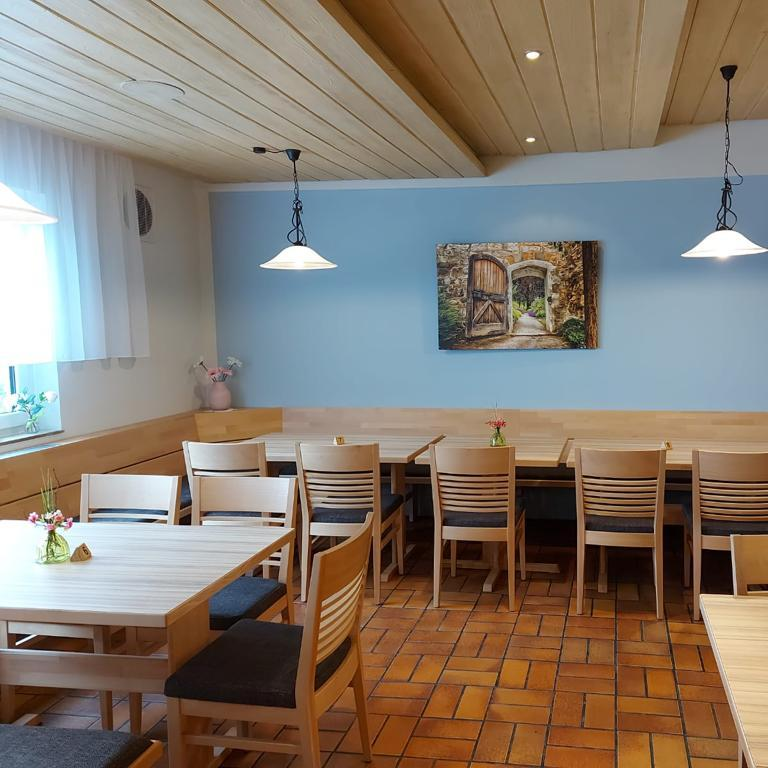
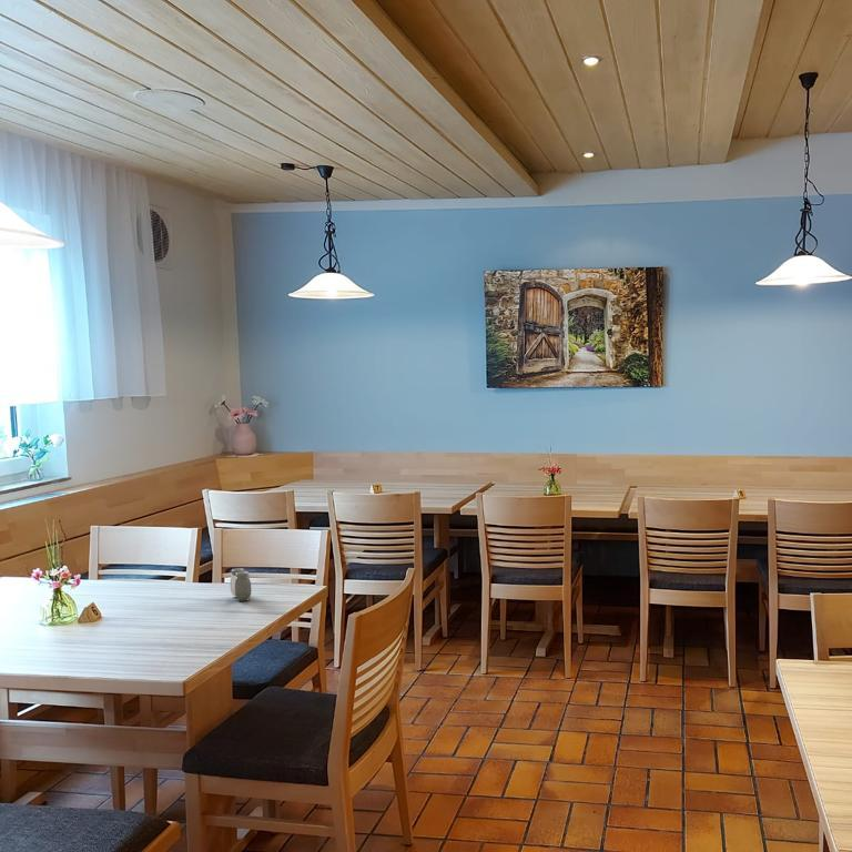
+ salt and pepper shaker (240, 584)
